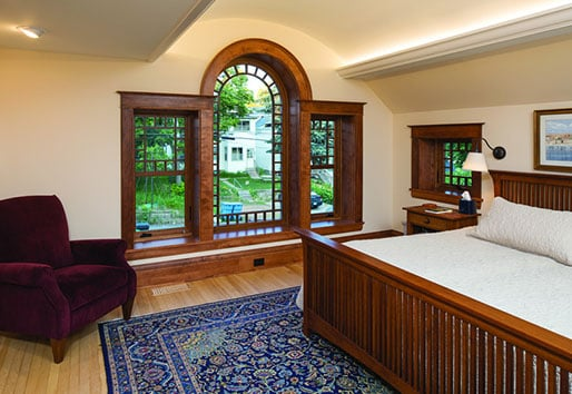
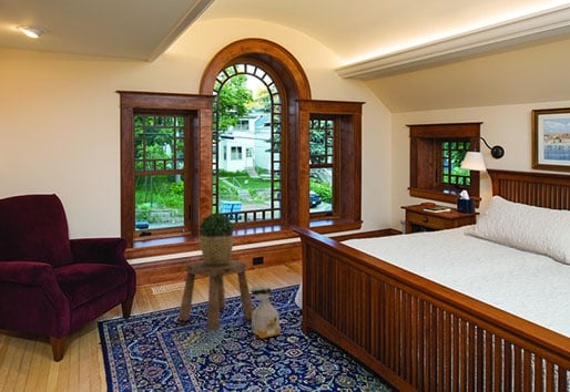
+ stool (216, 291)
+ bag (264, 308)
+ potted plant (216, 238)
